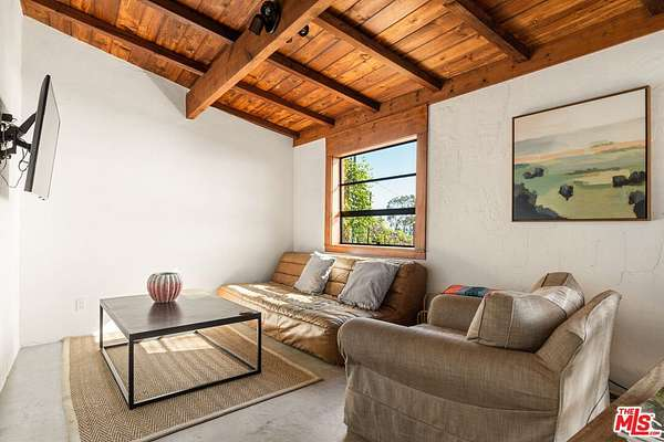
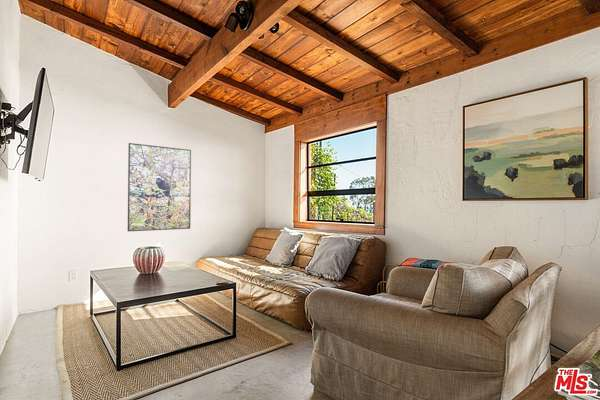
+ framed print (161, 188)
